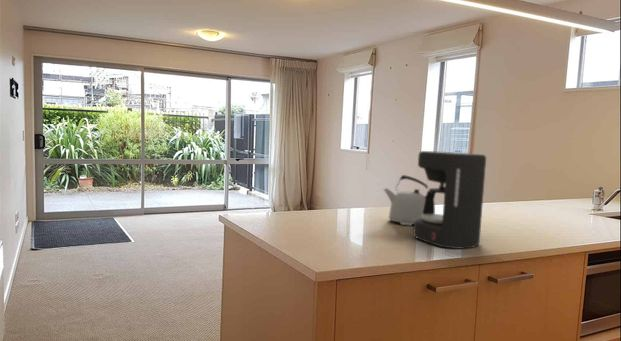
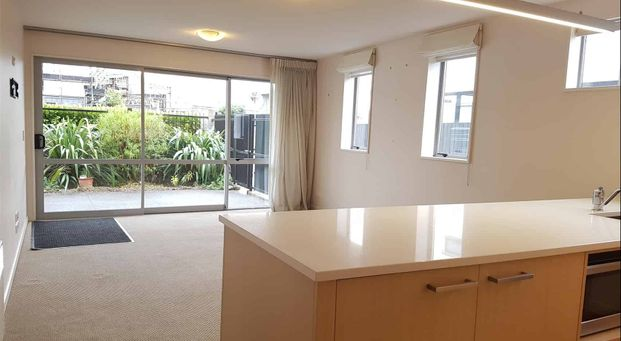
- coffee maker (446, 196)
- kettle (409, 198)
